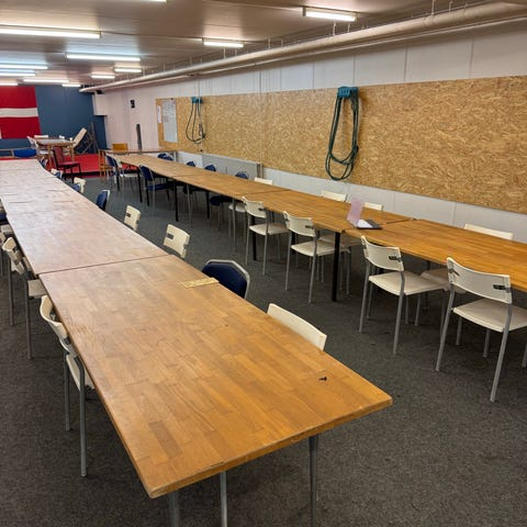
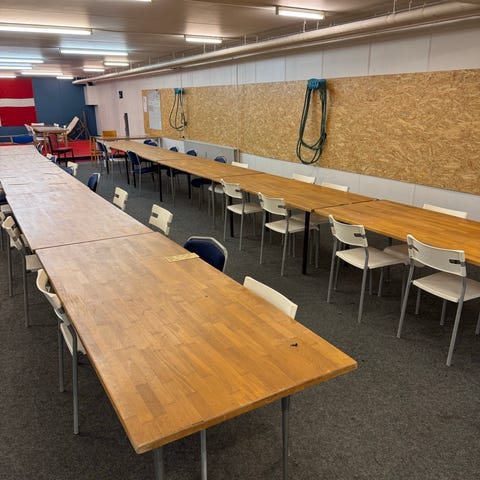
- laptop (361, 211)
